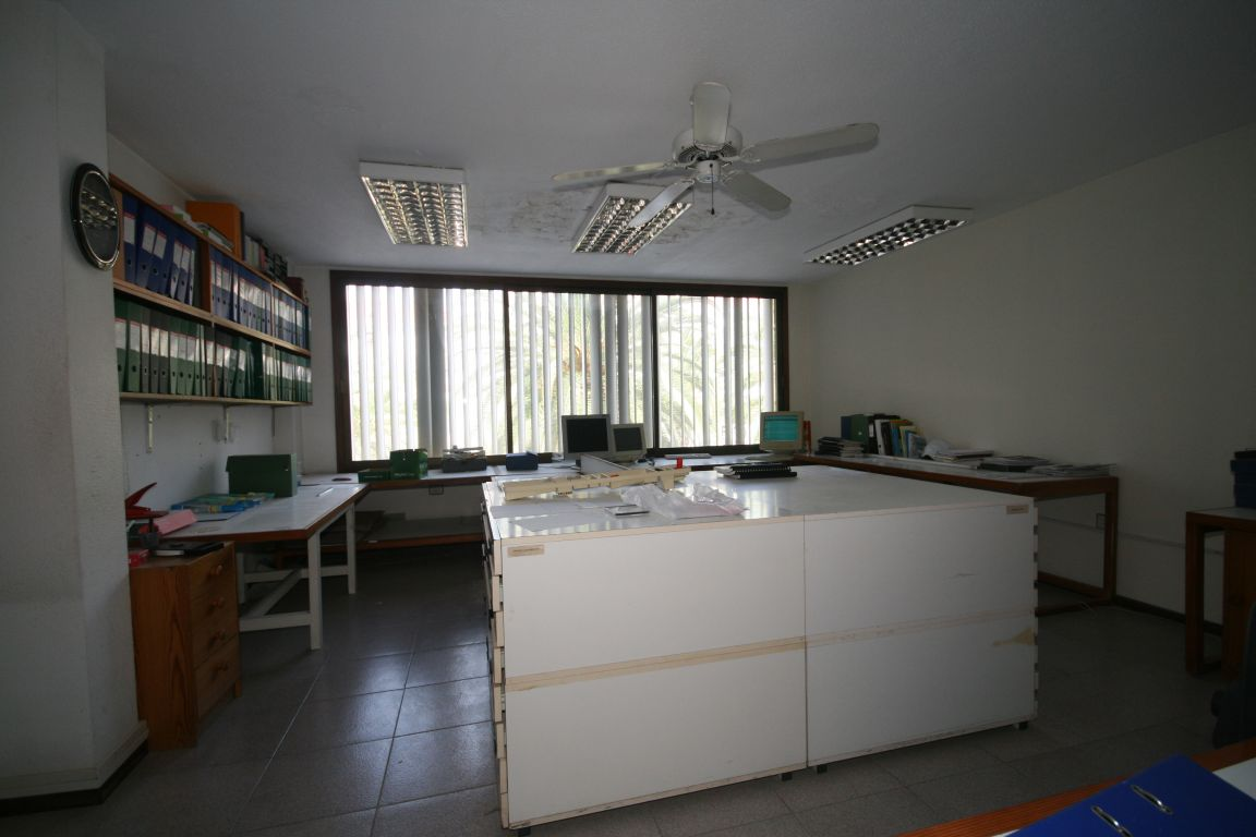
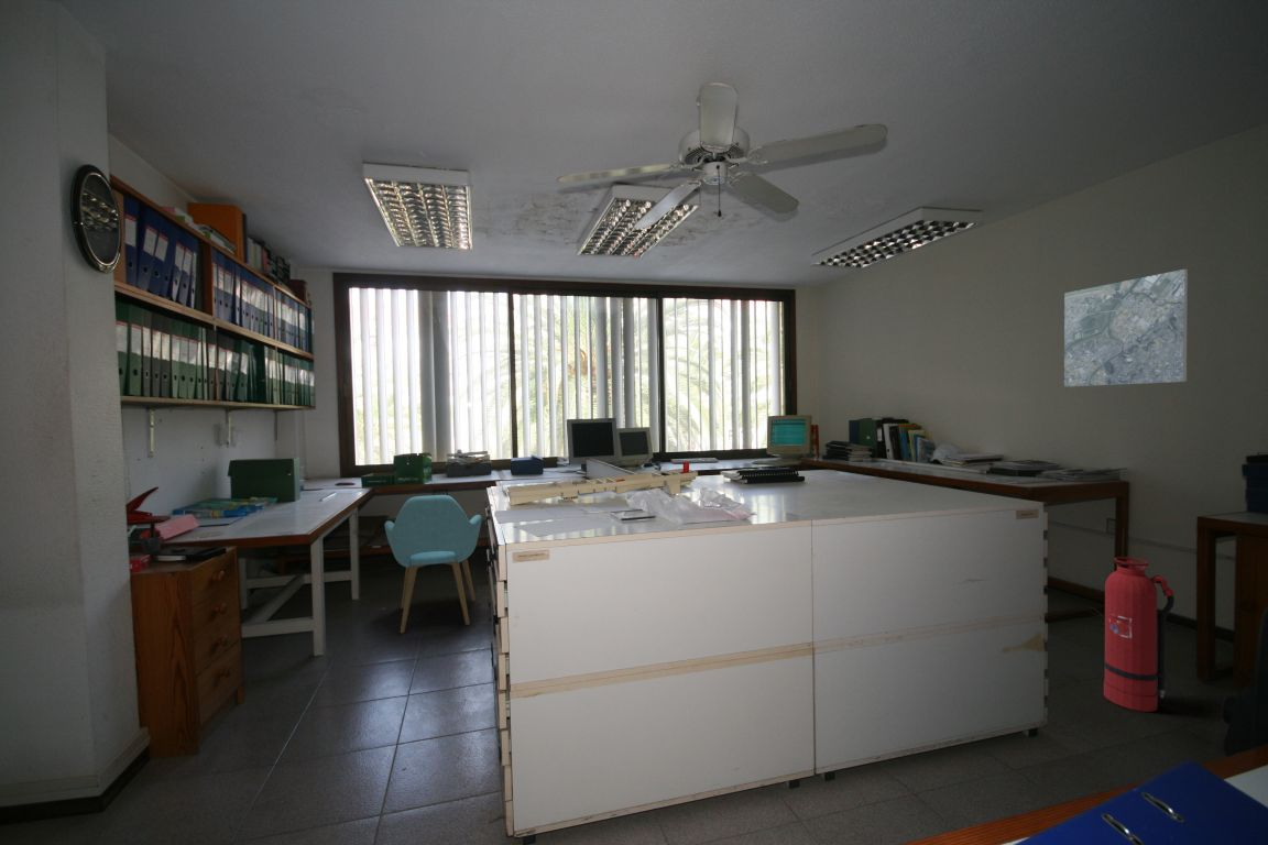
+ fire extinguisher (1137, 632)
+ chair (435, 553)
+ map (1119, 333)
